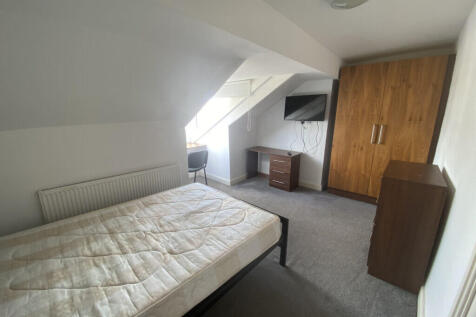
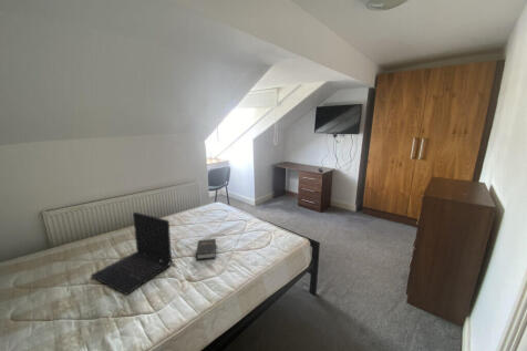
+ hardback book (206, 248)
+ laptop (136, 247)
